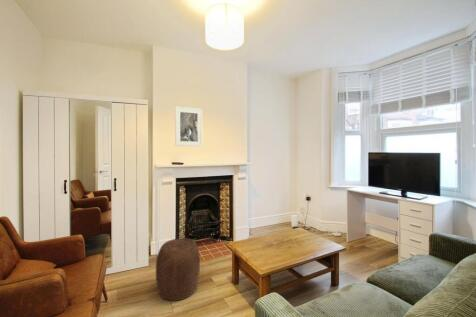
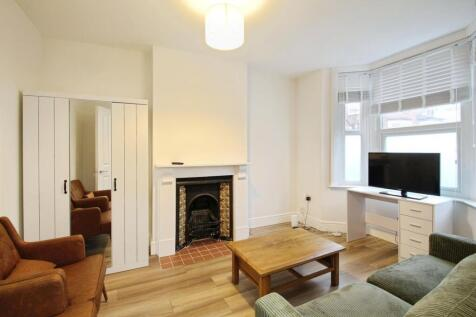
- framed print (189, 127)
- stool (178, 266)
